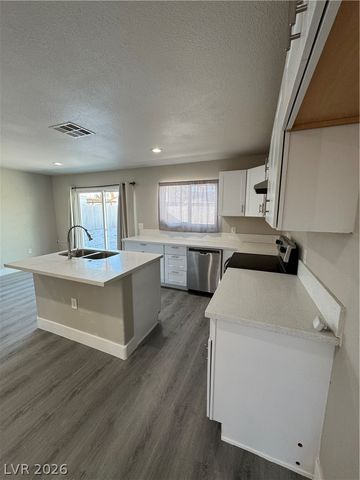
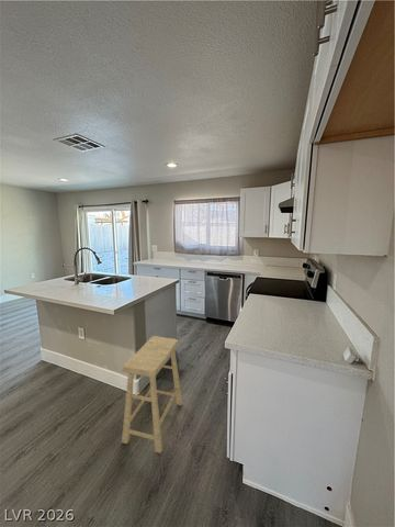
+ stool (154, 386)
